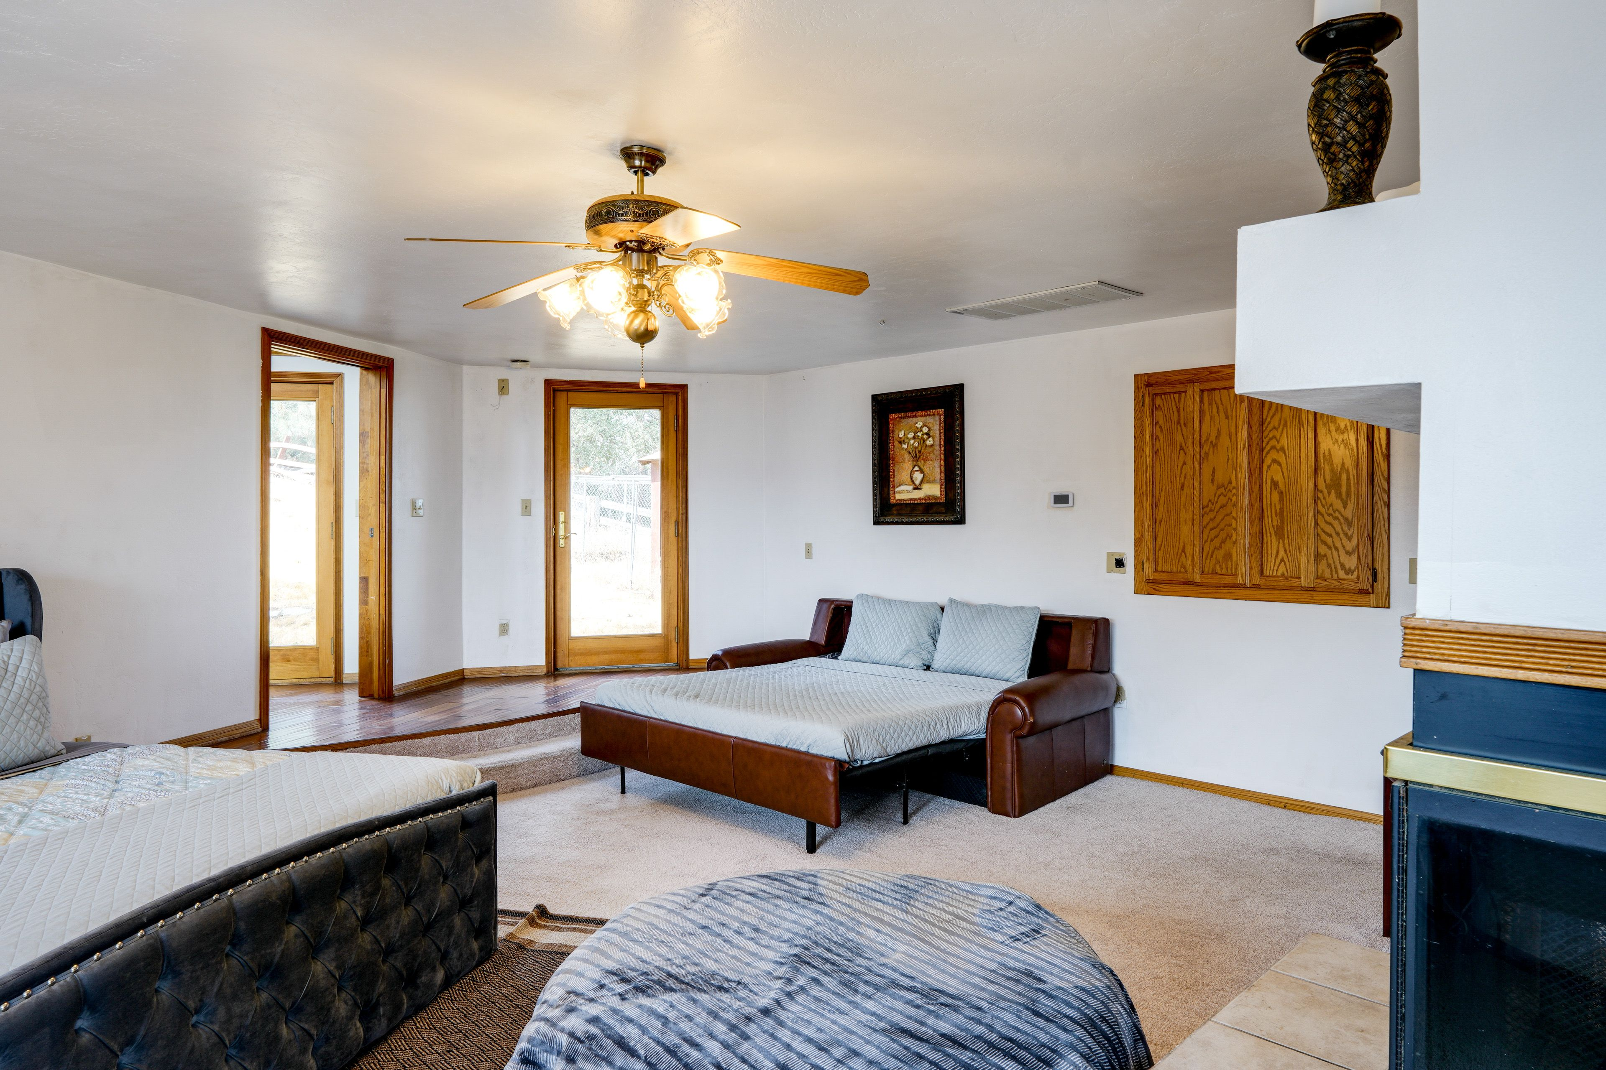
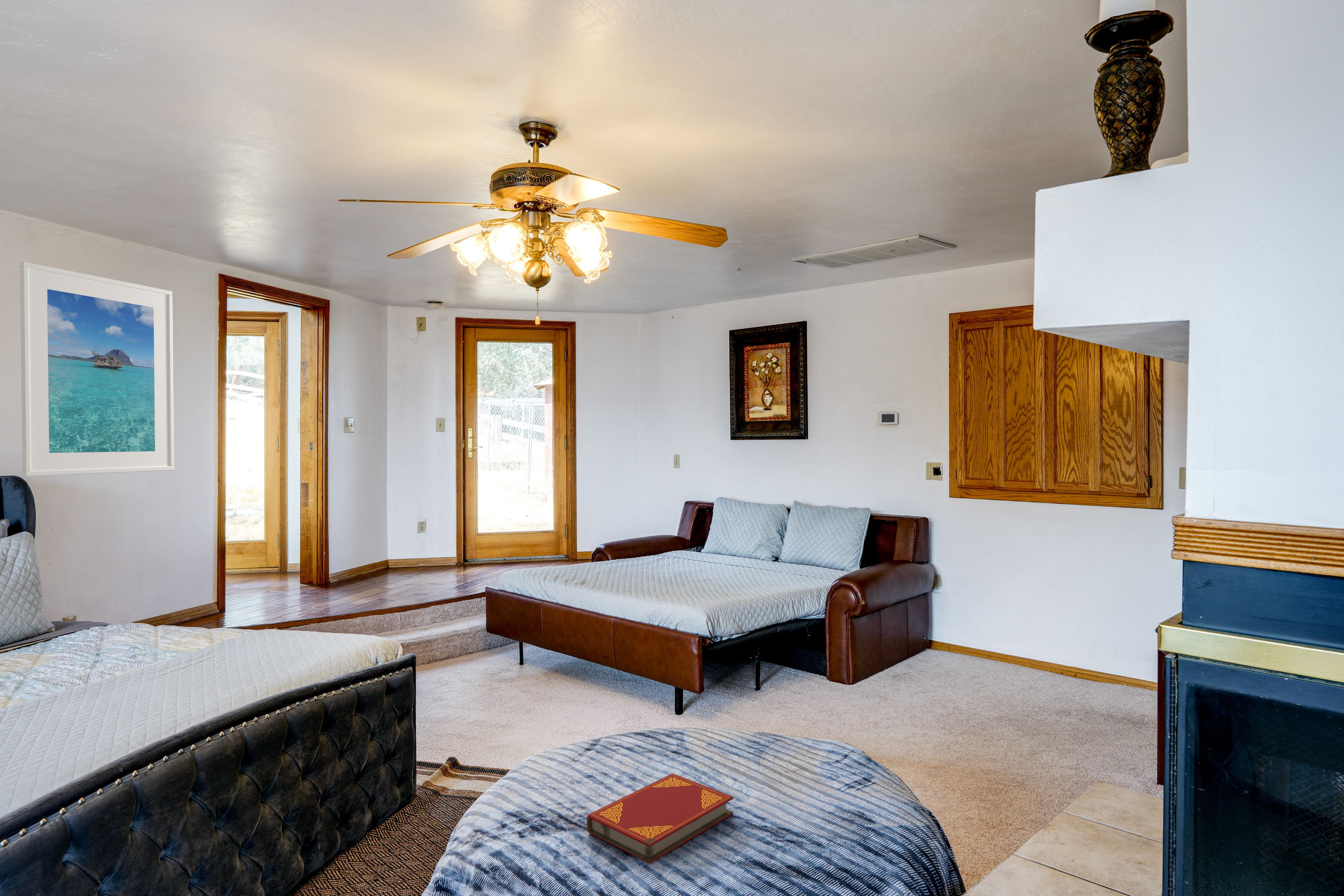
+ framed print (104, 376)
+ hardback book (662, 814)
